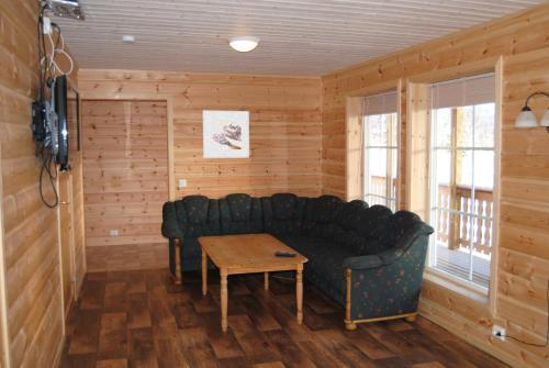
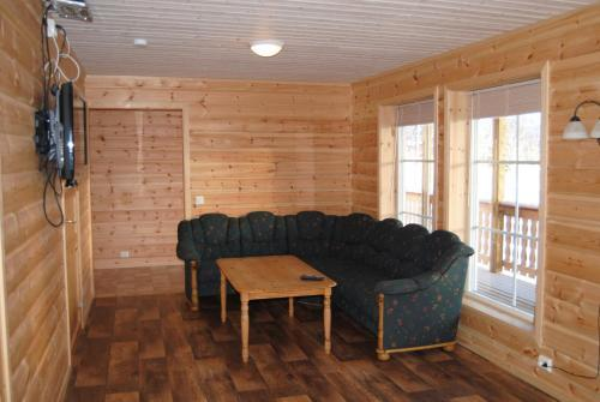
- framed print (226, 134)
